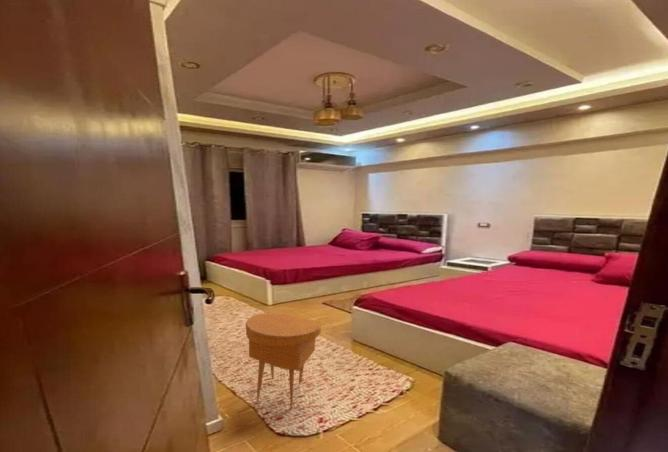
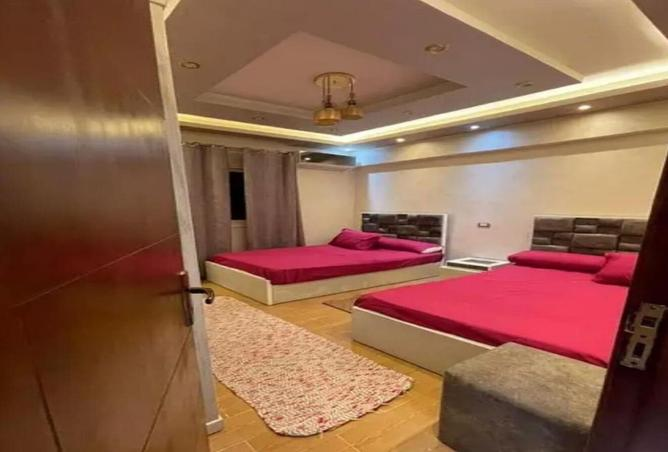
- side table (284, 356)
